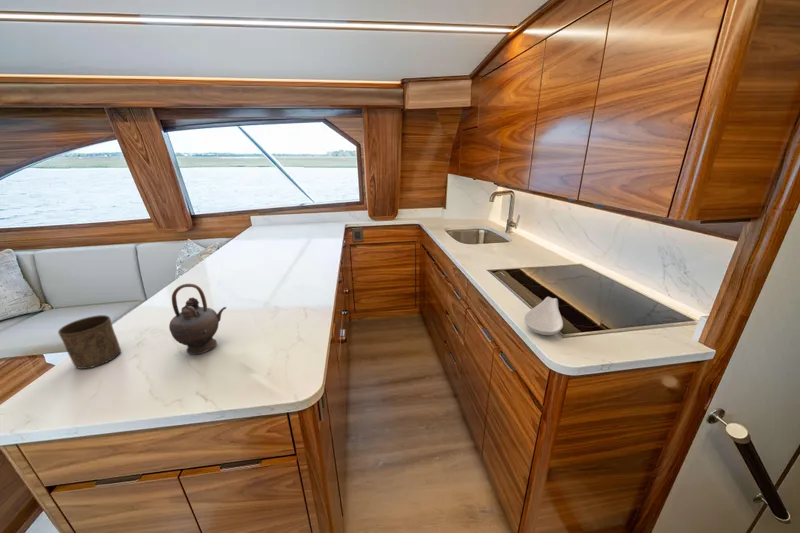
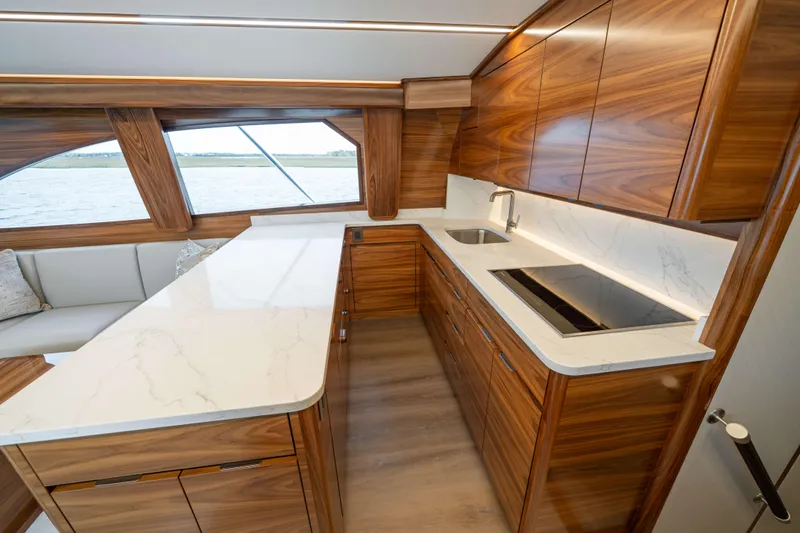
- spoon rest (546, 313)
- teapot (198, 316)
- cup (92, 341)
